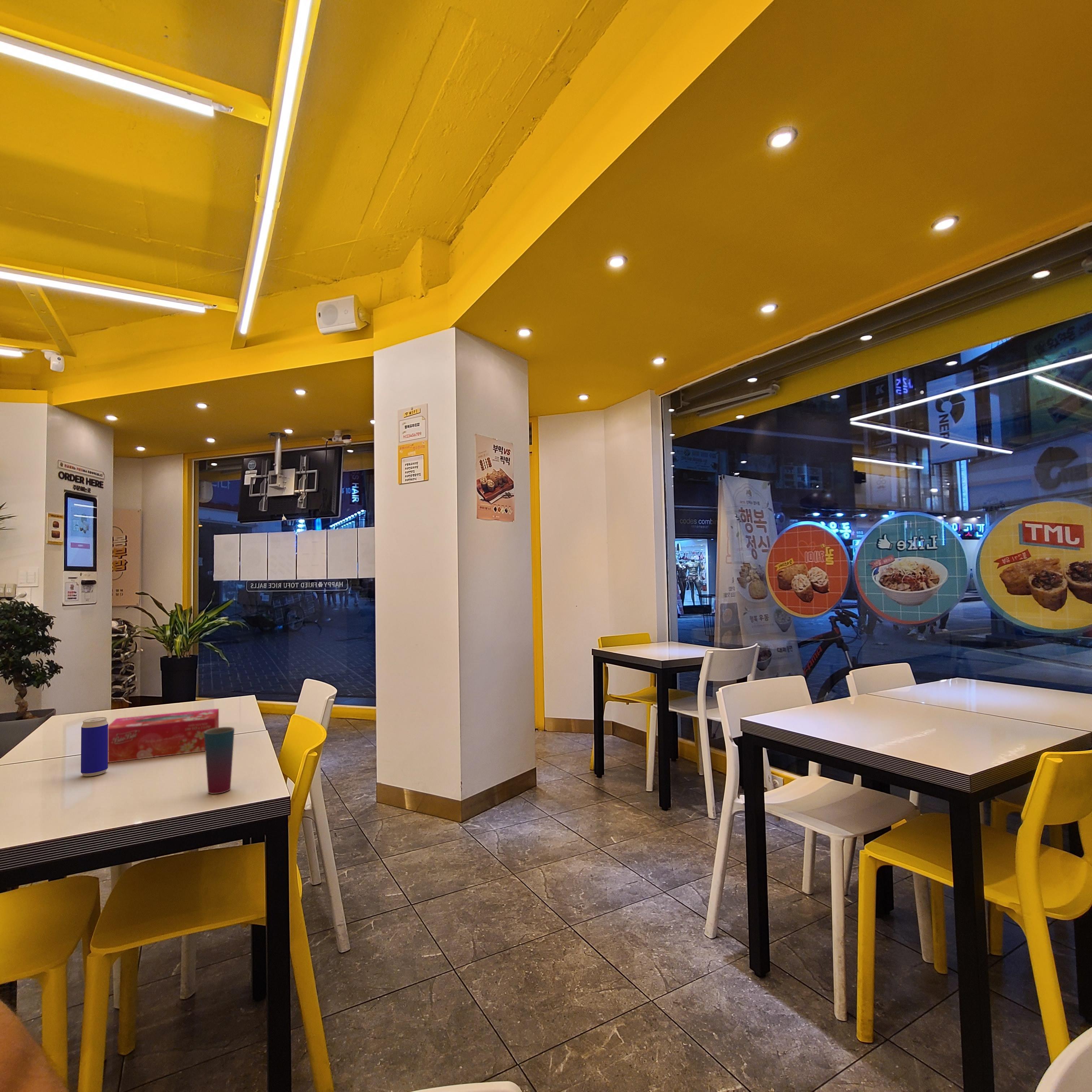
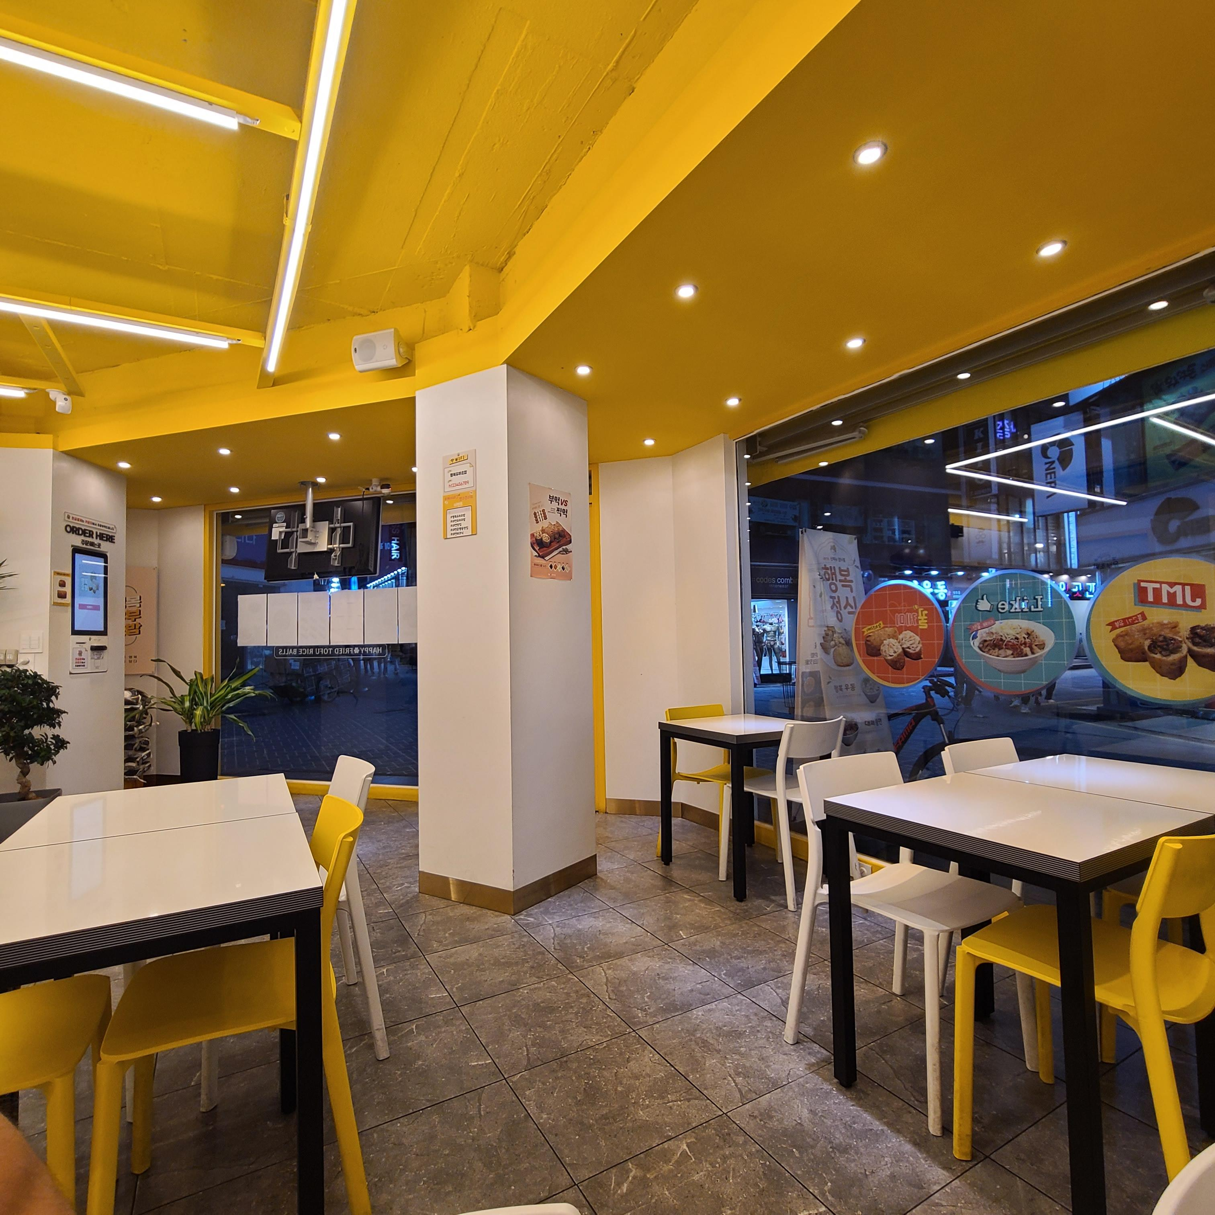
- beverage can (95, 746)
- cup (219, 760)
- tissue box (165, 734)
